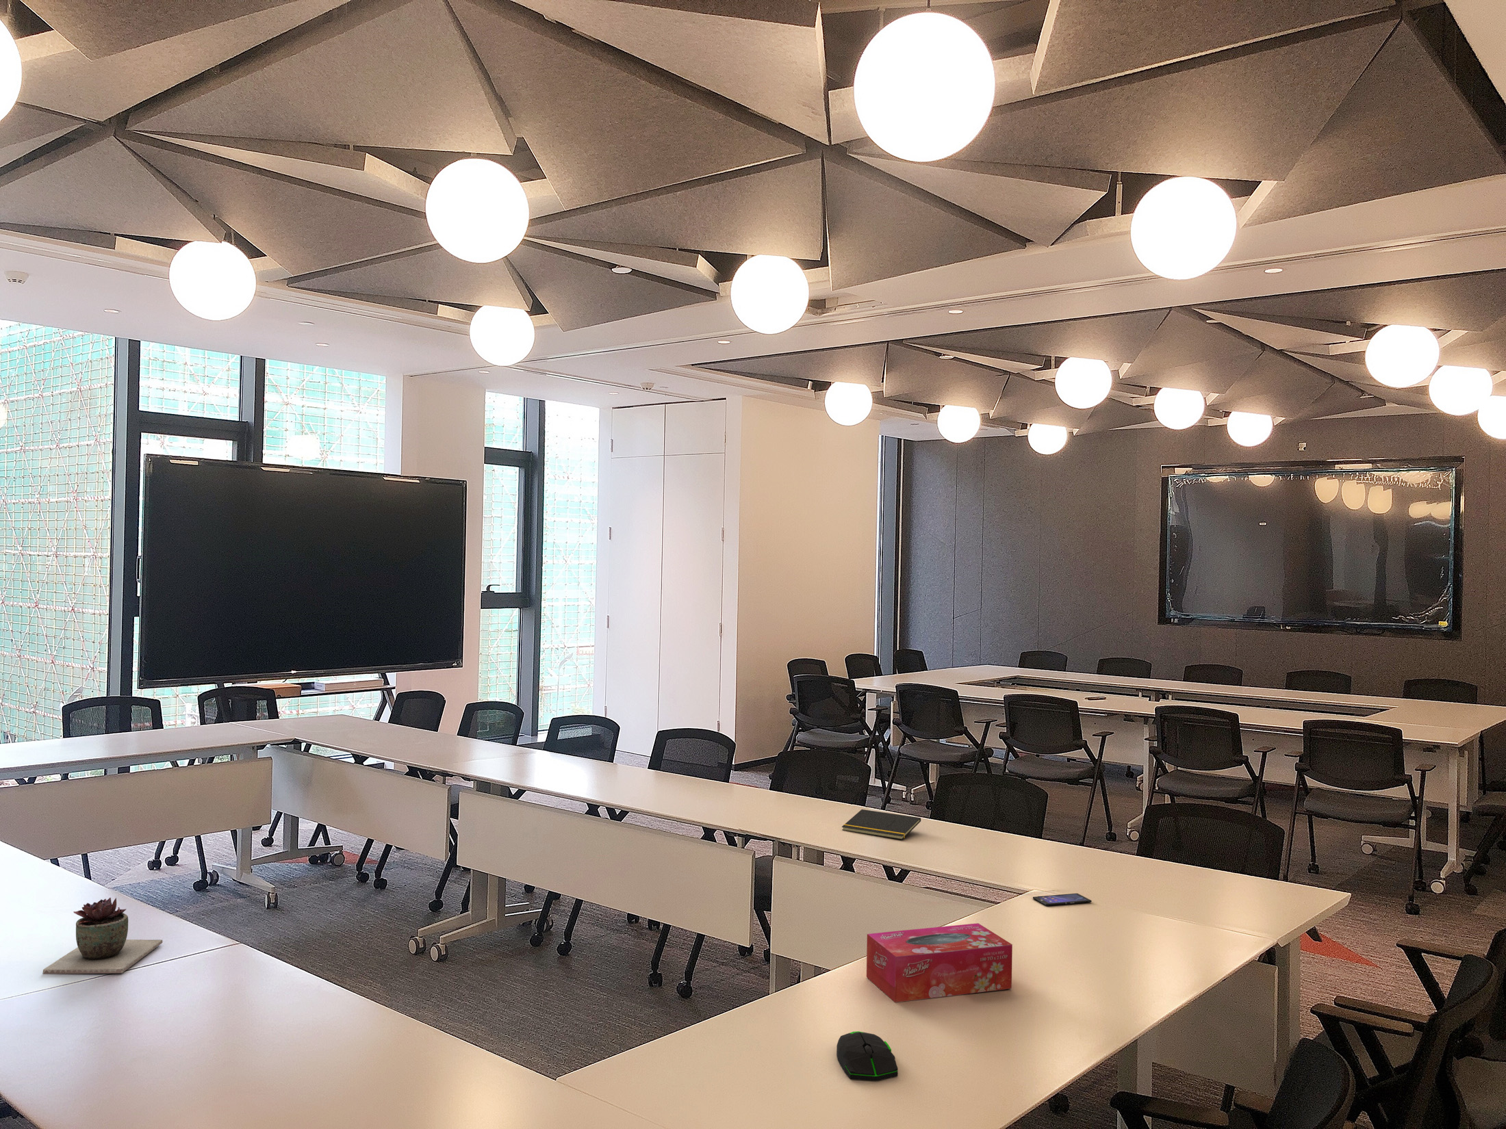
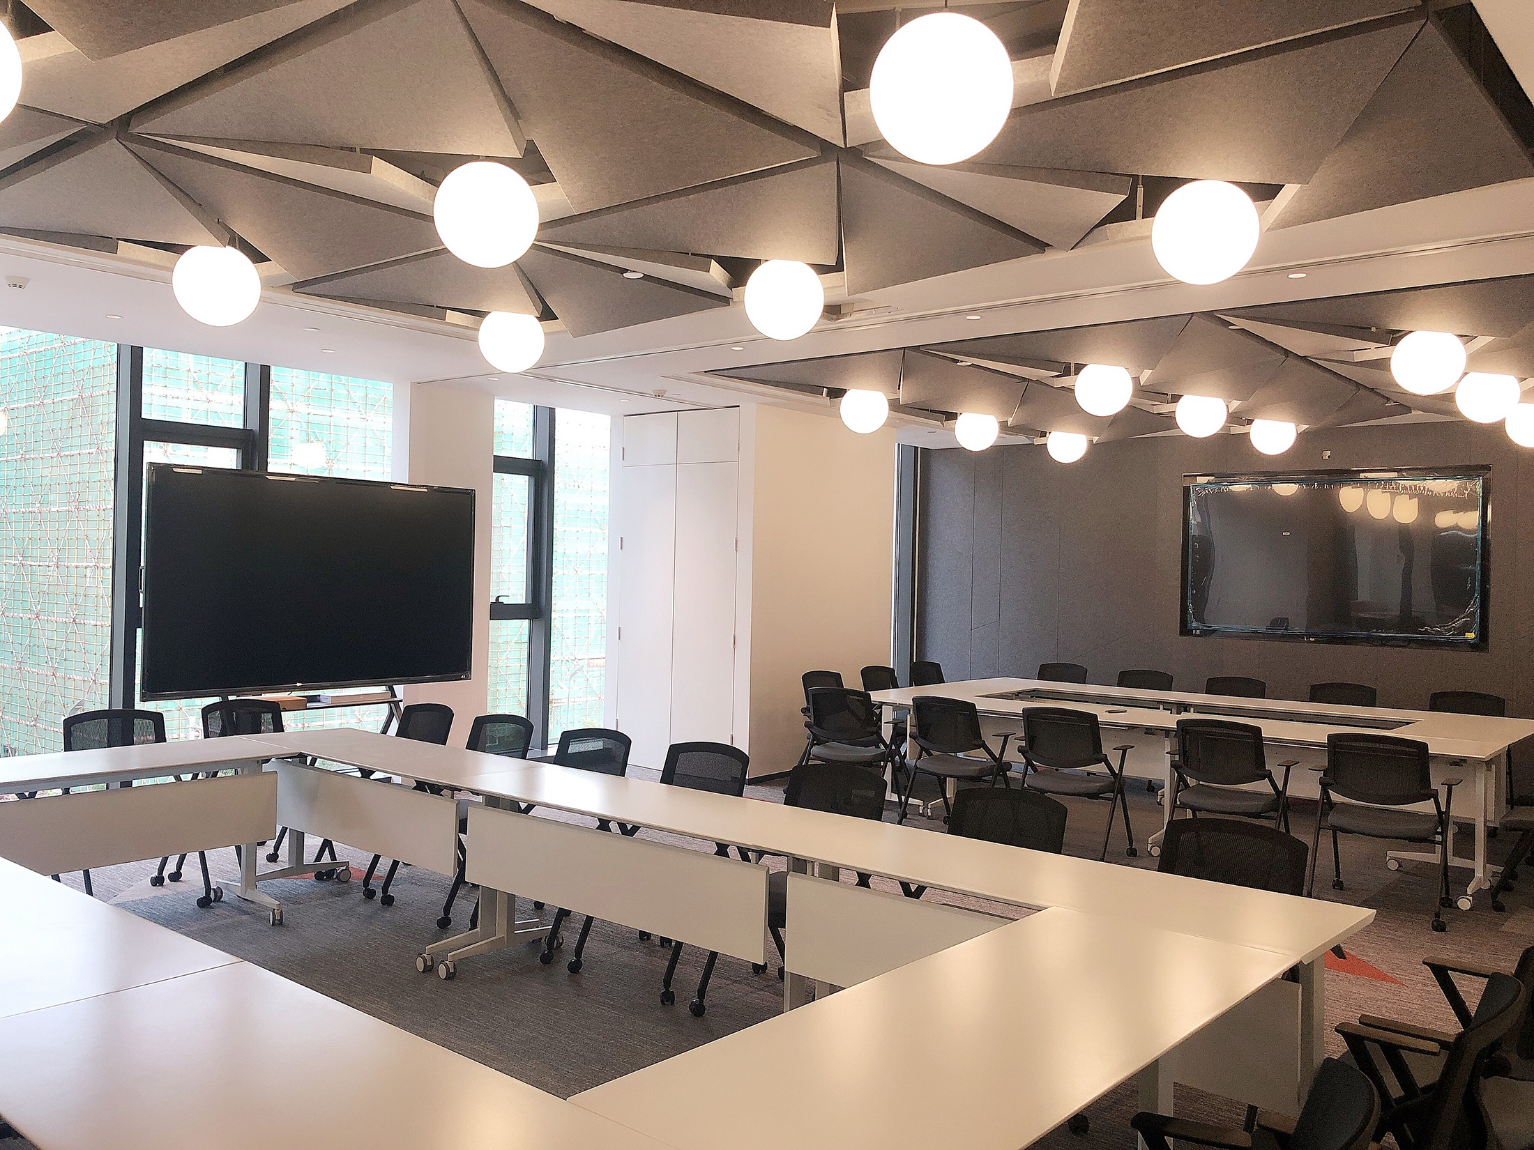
- notepad (881, 824)
- tissue box (938, 961)
- succulent plant (106, 927)
- computer mouse (867, 1050)
- smartphone (1061, 899)
